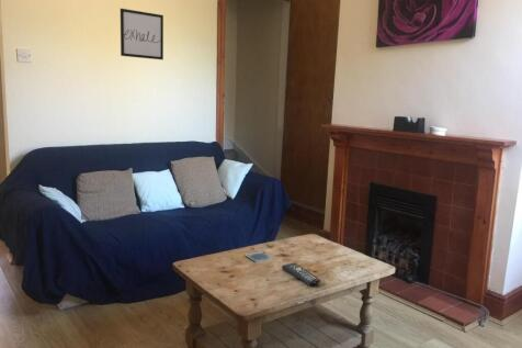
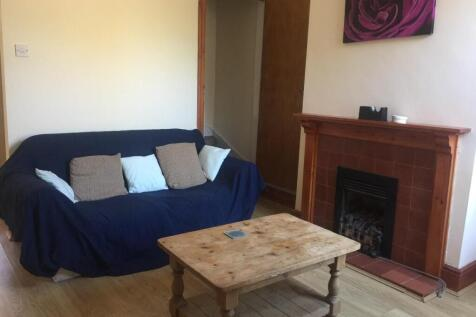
- wall art (141, 34)
- remote control (299, 272)
